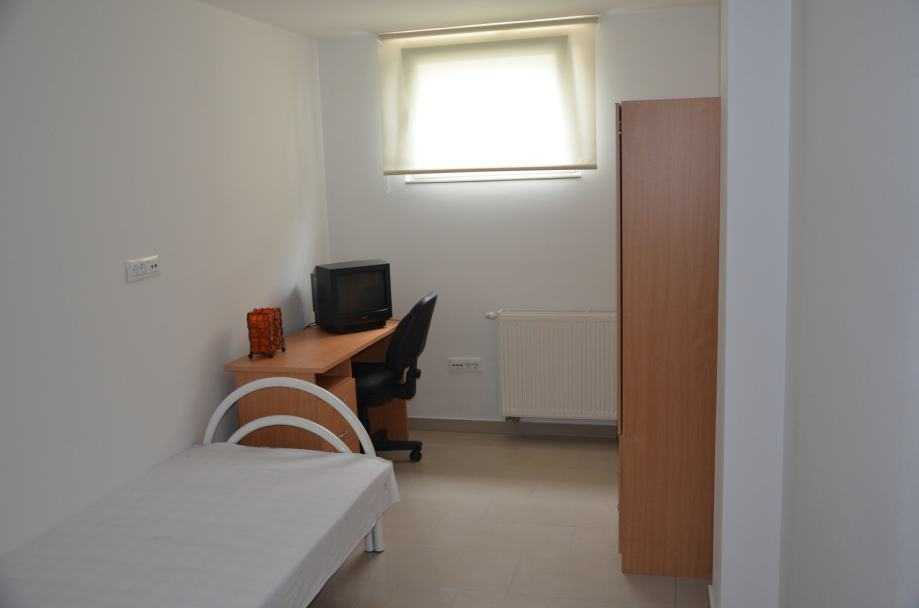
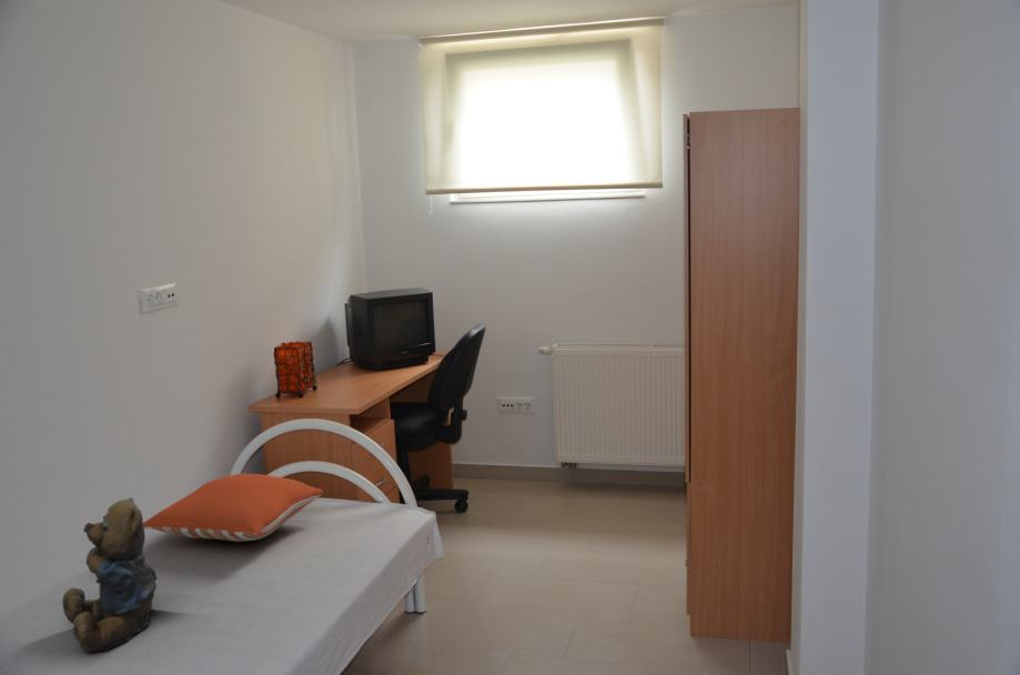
+ pillow (234, 508)
+ teddy bear (109, 568)
